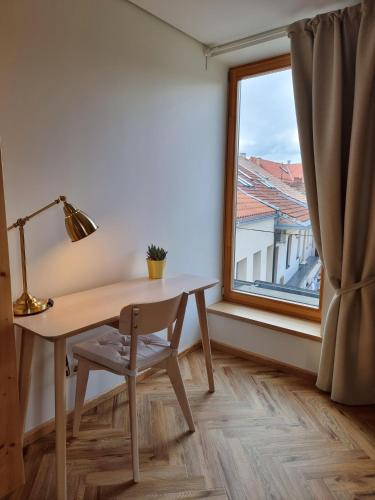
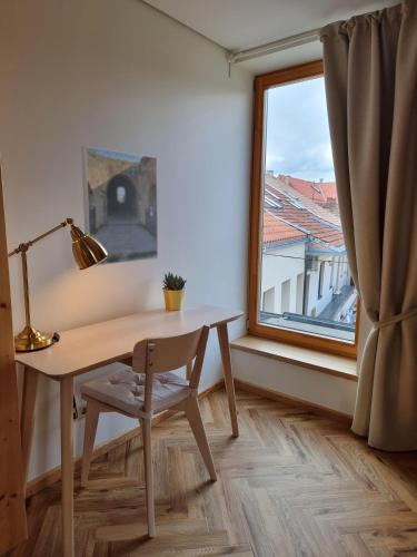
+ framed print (123, 208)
